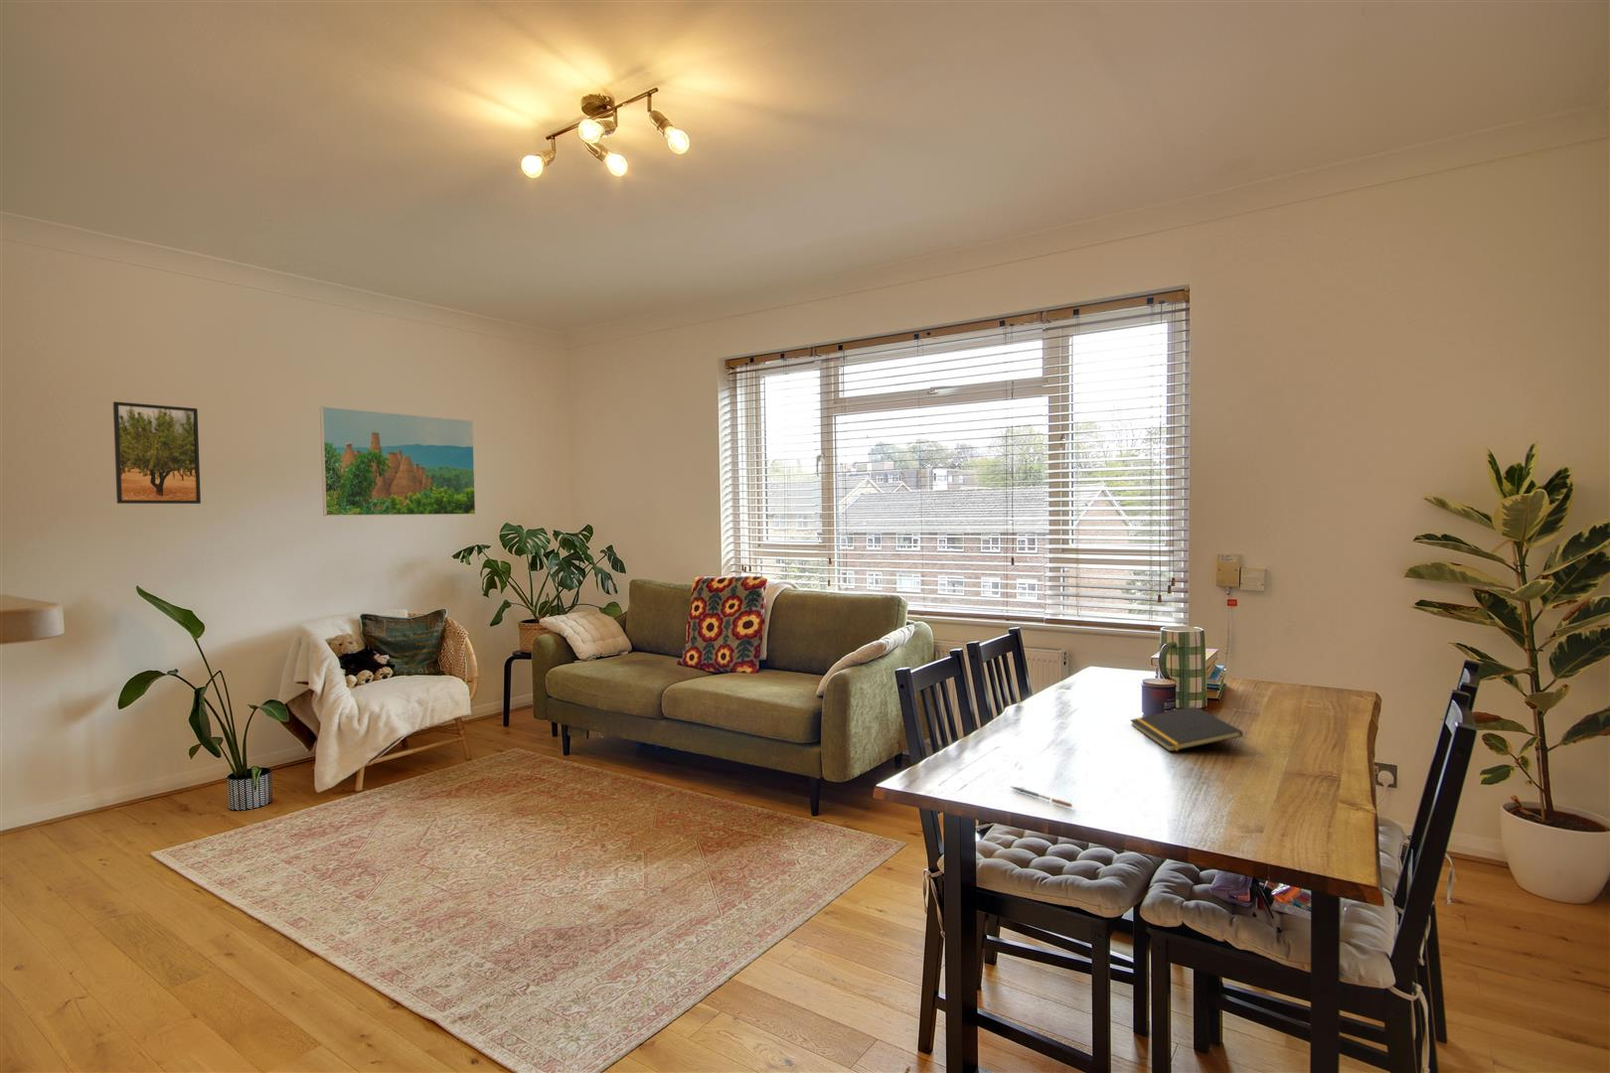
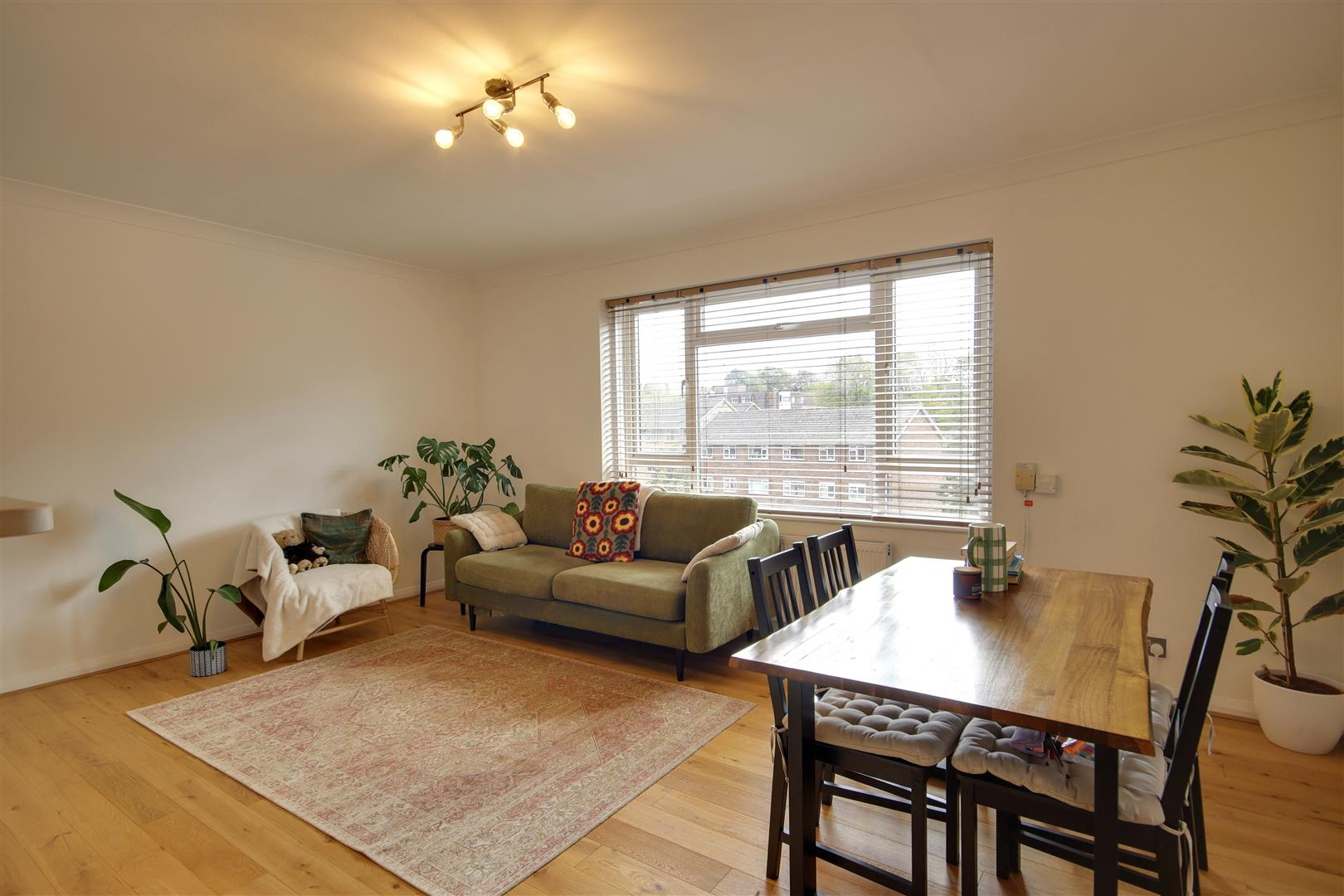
- pen (1040, 796)
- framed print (158, 454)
- notepad (1182, 727)
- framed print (404, 463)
